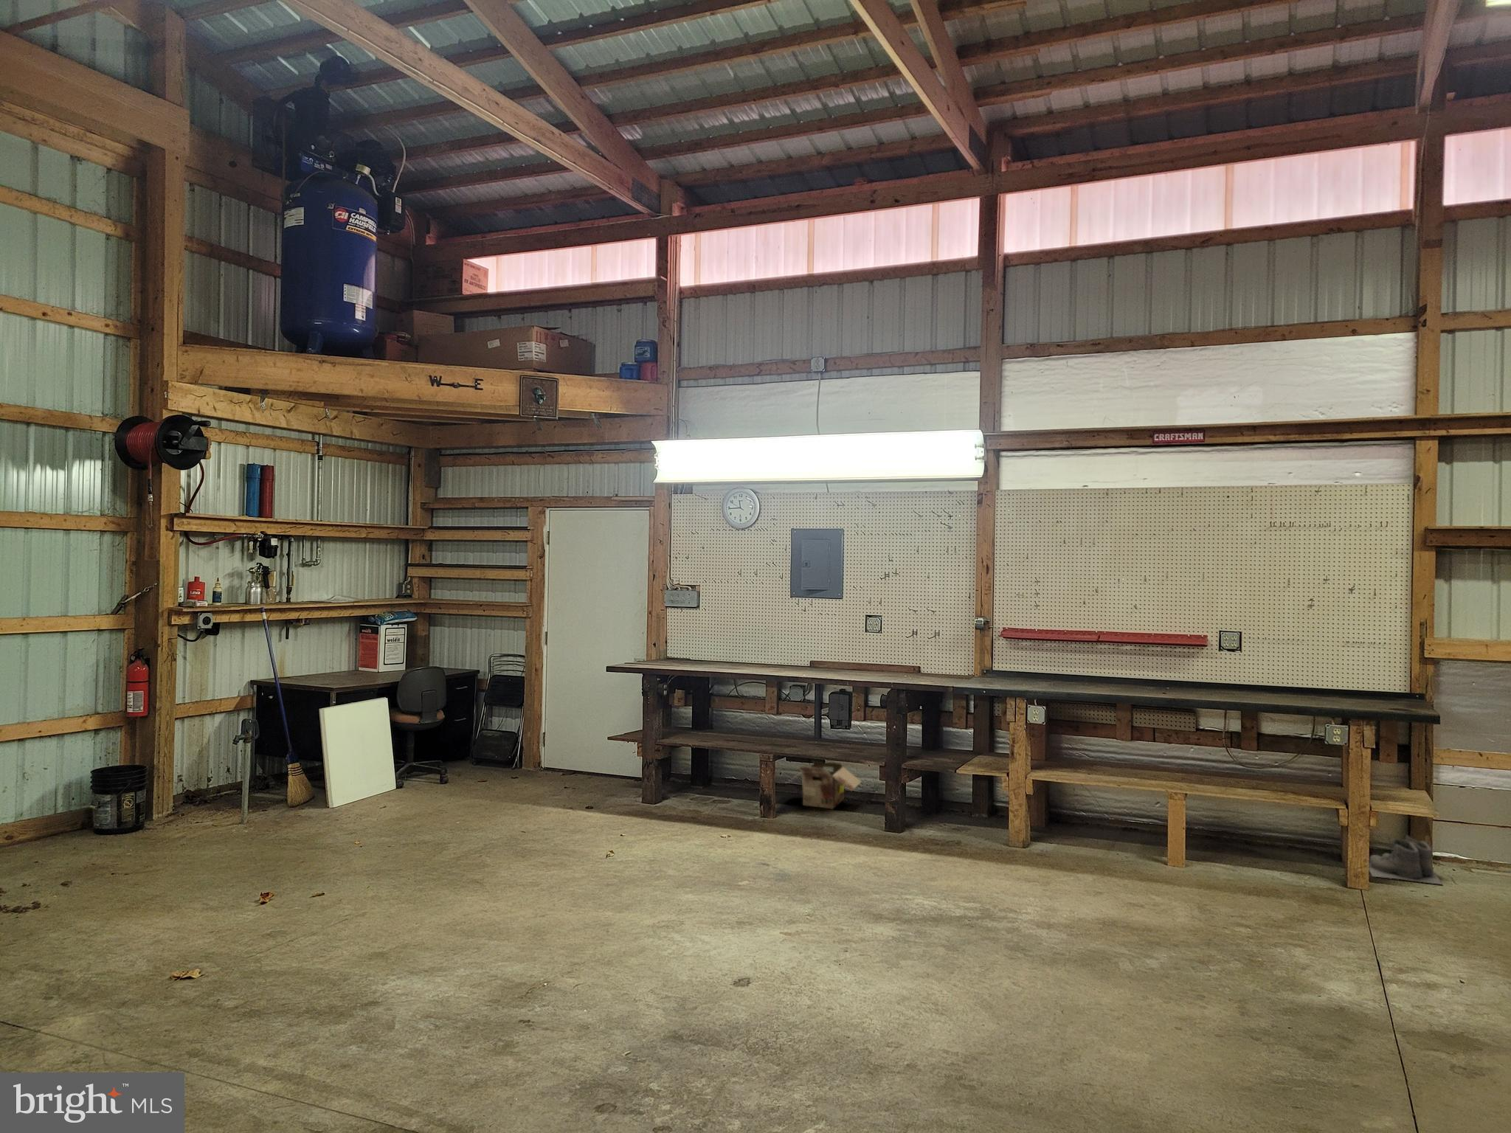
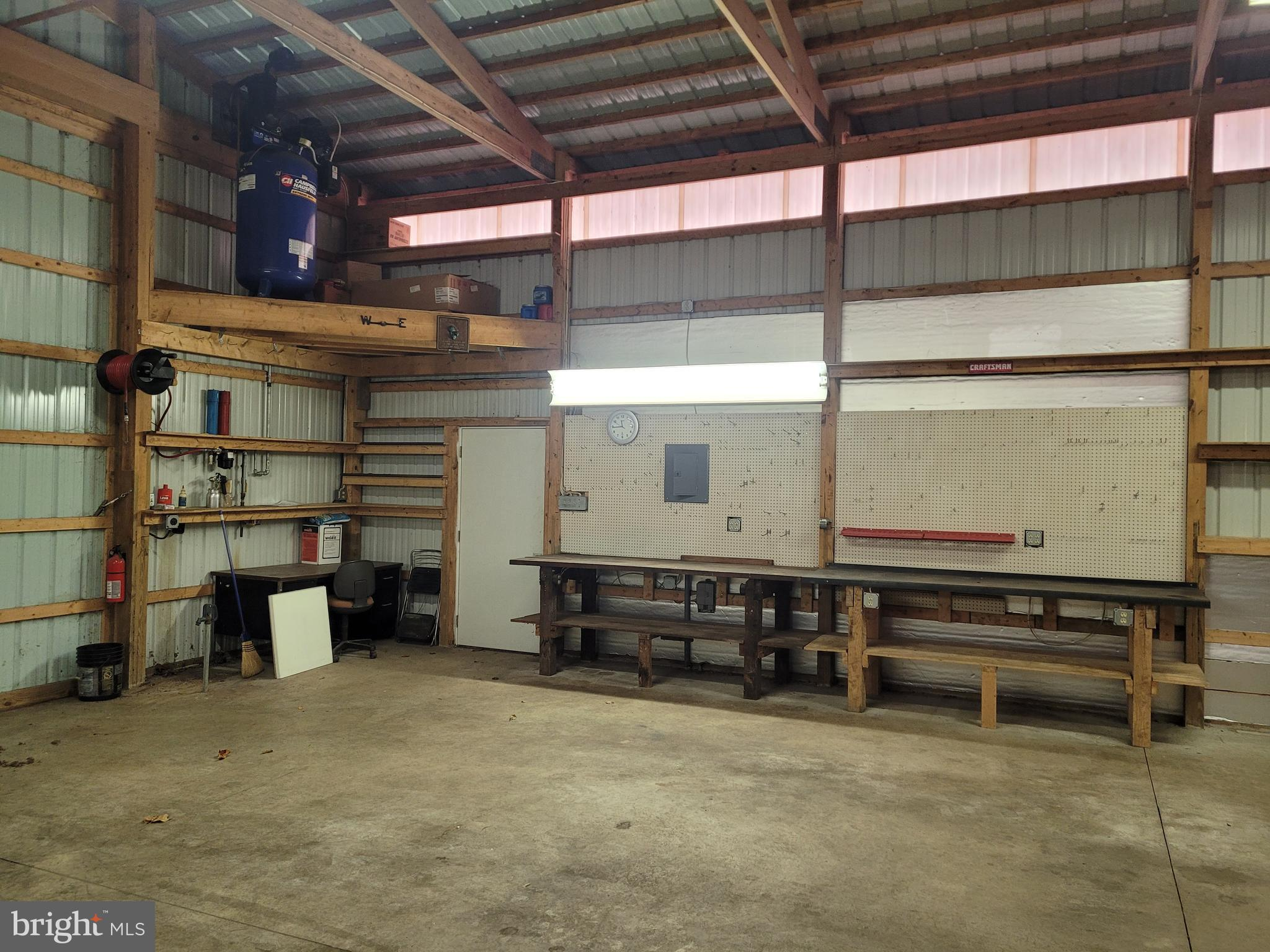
- boots (1402, 853)
- cardboard box (821, 782)
